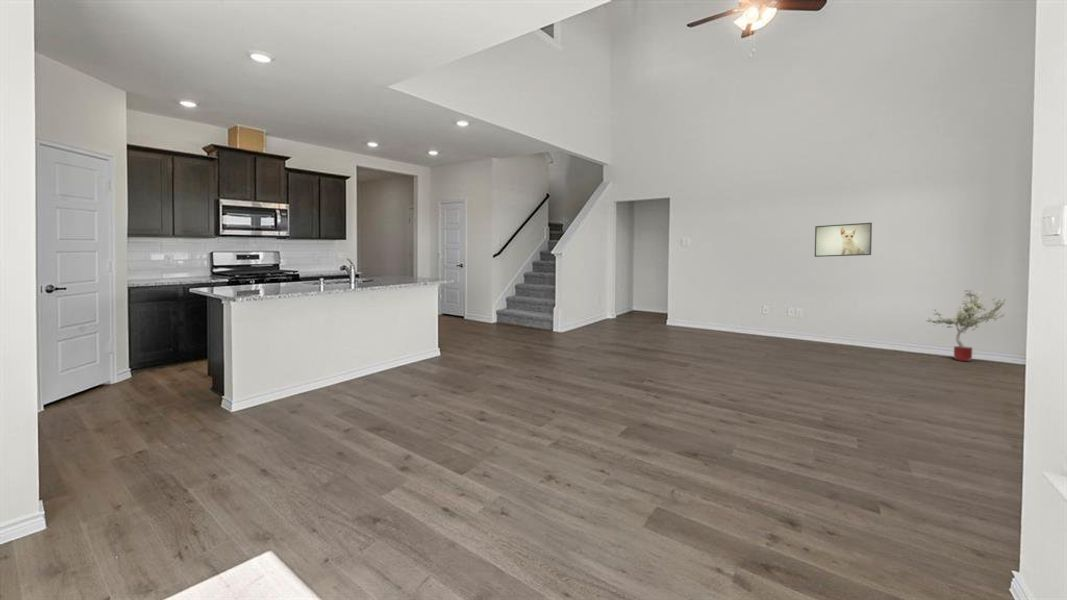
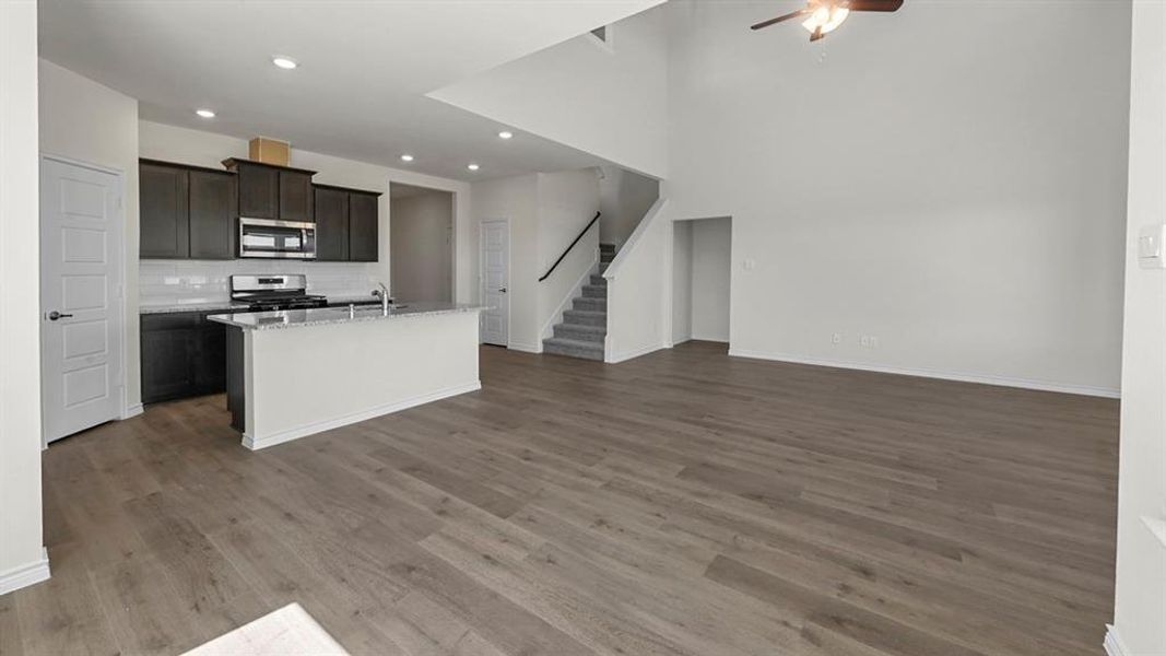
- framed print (842, 240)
- potted tree (963, 324)
